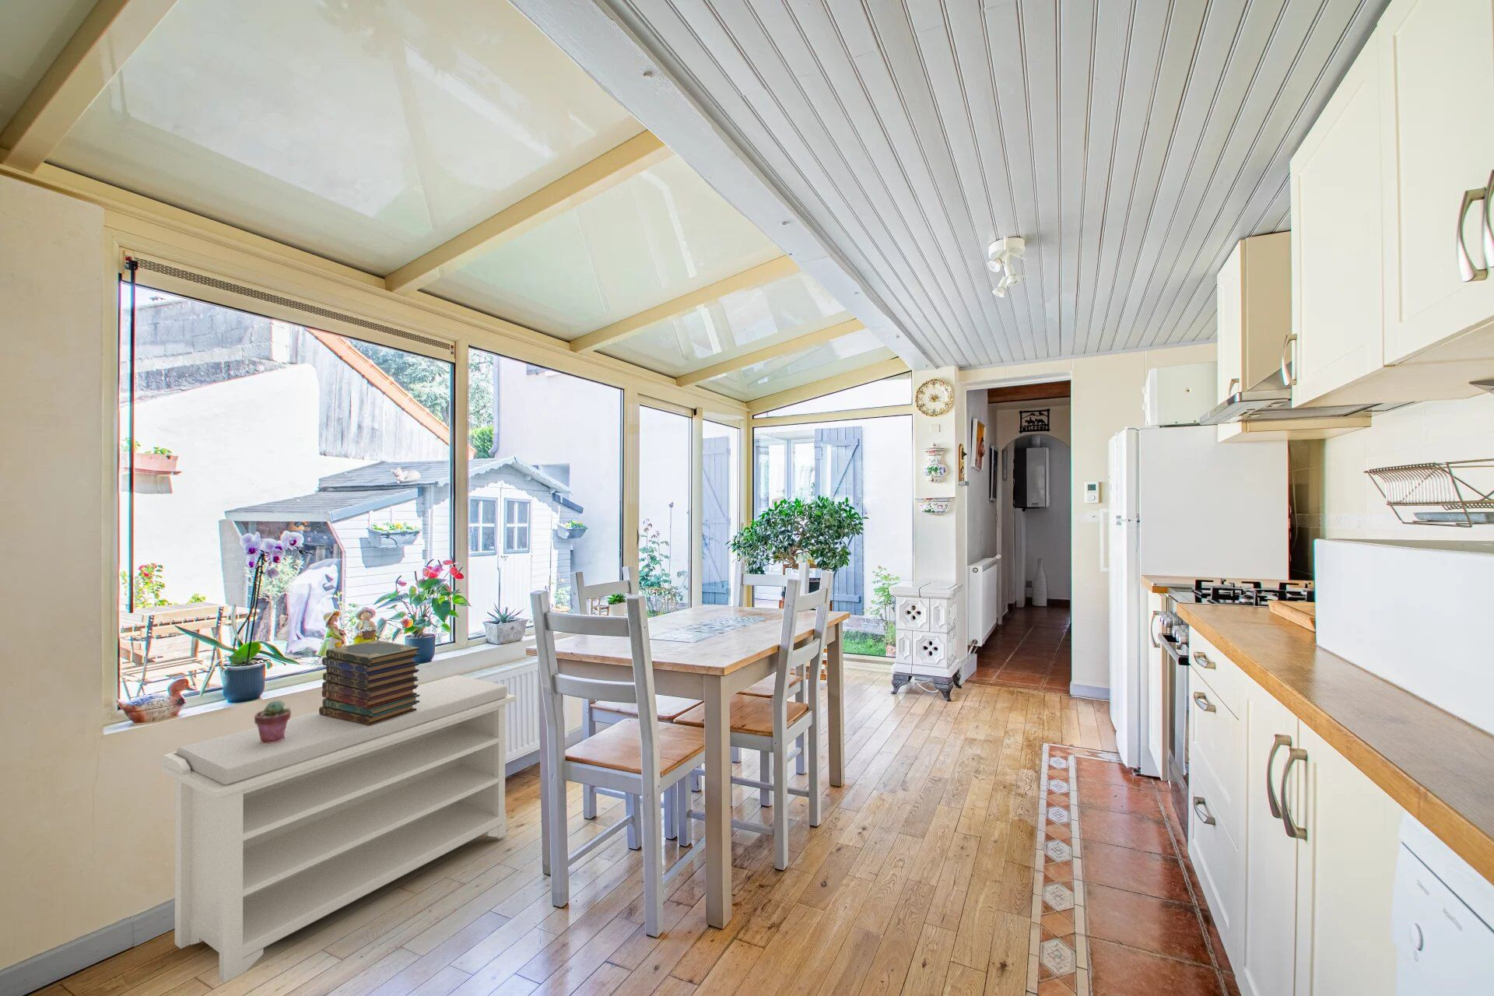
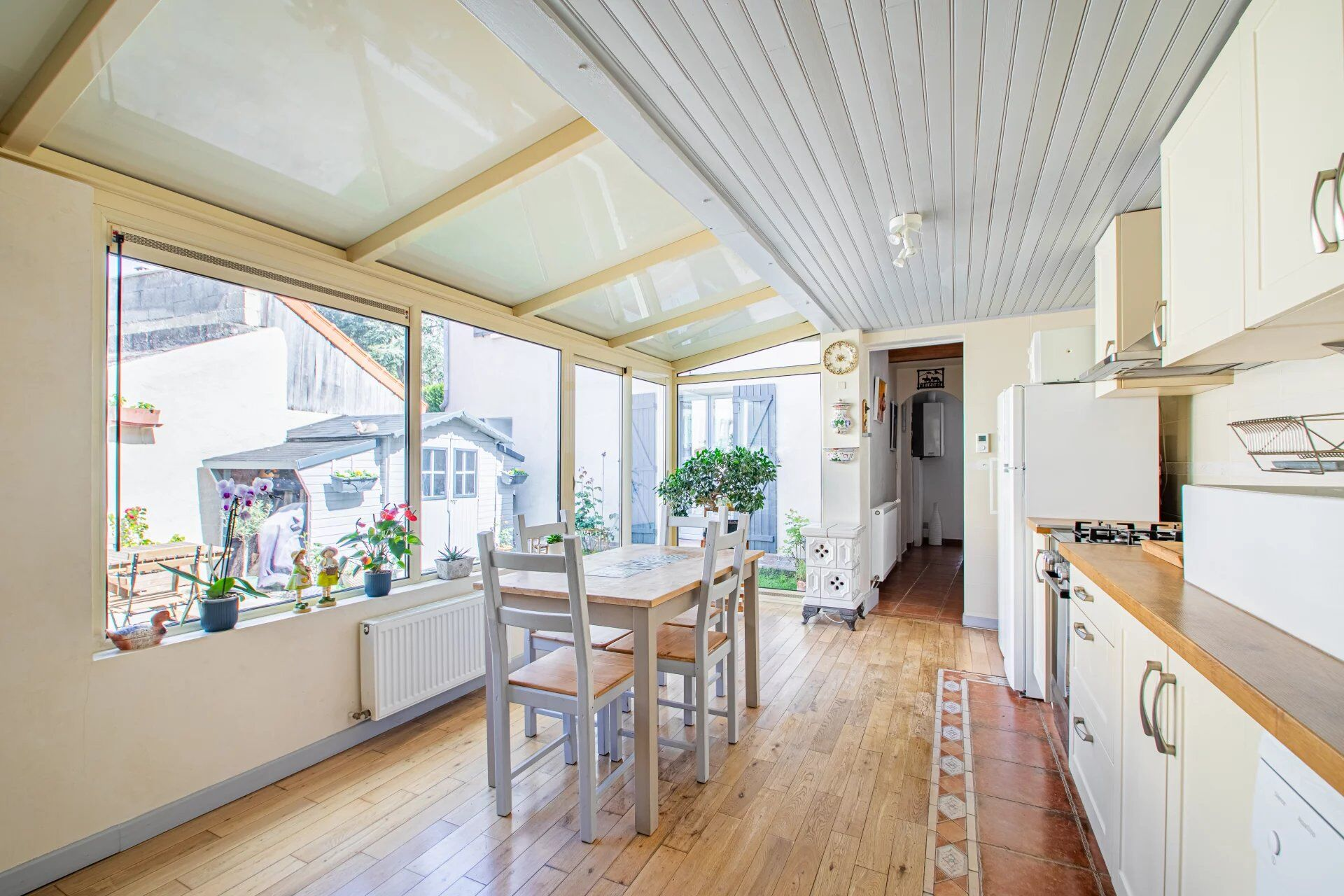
- bench (365, 796)
- book stack (372, 680)
- potted succulent (272, 719)
